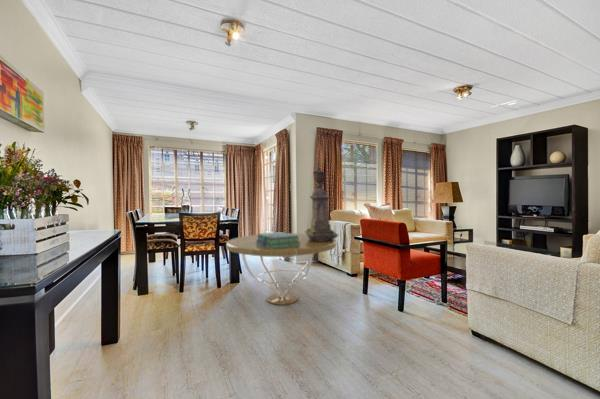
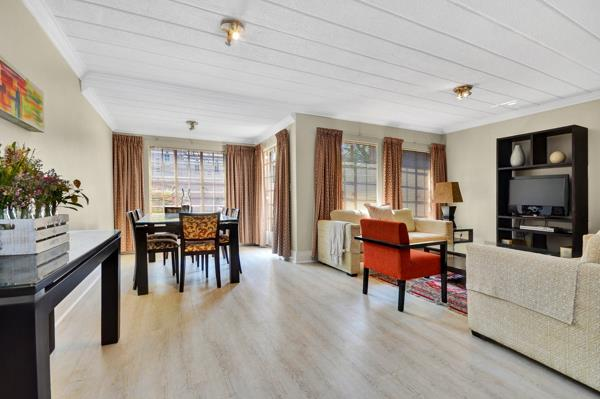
- coffee table (282, 270)
- decorative urn (320, 200)
- stack of books (277, 239)
